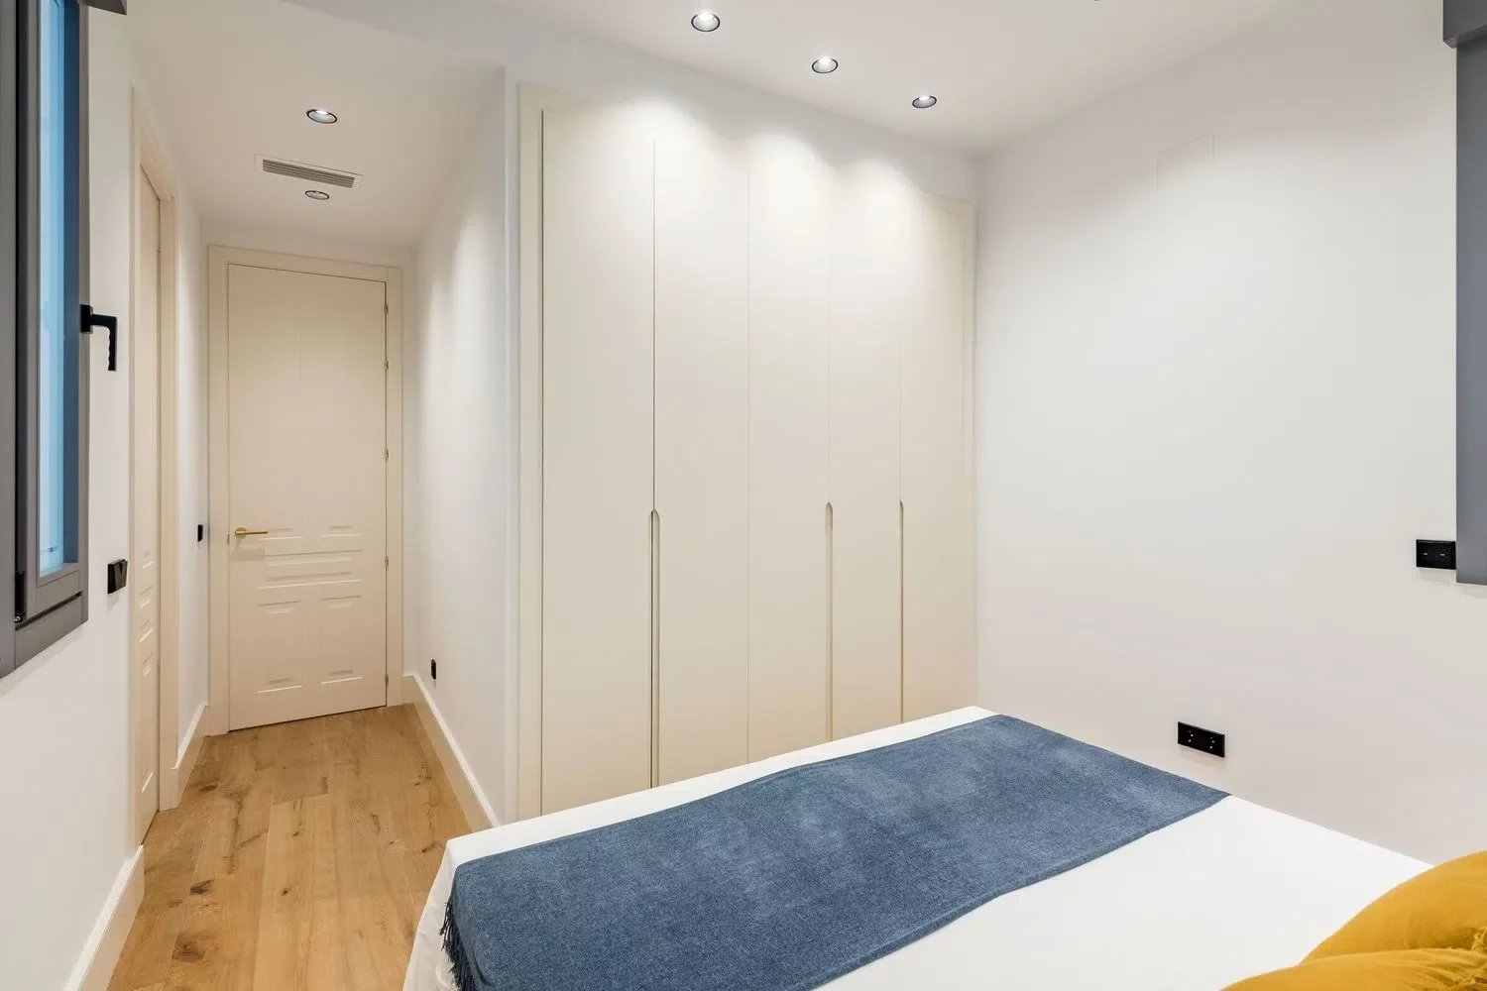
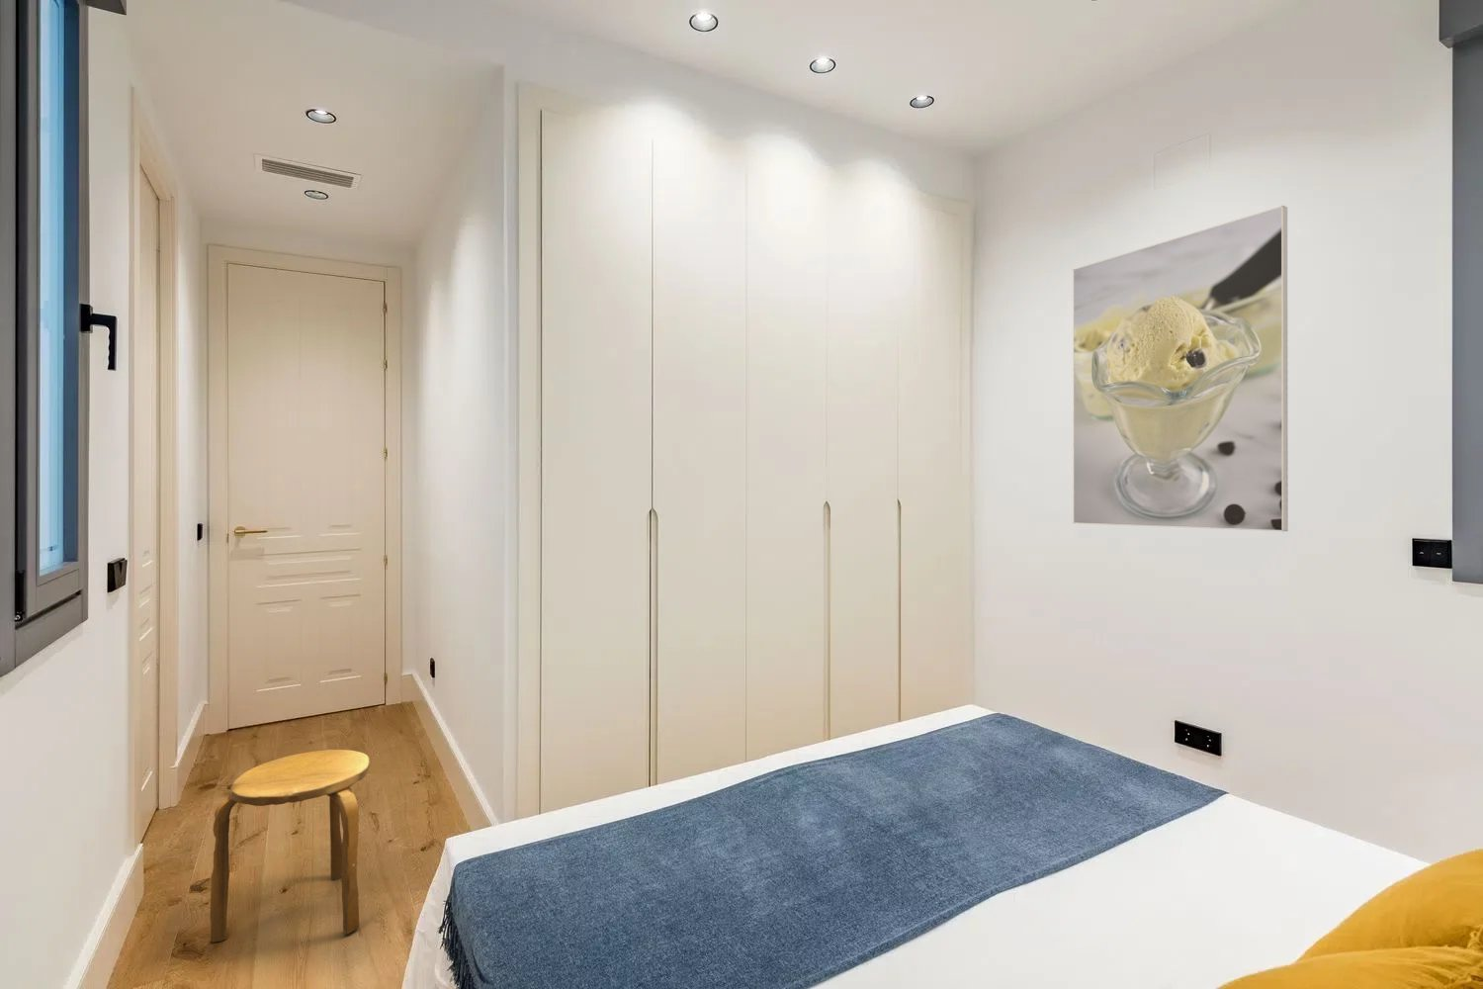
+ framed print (1166, 384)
+ stool (330, 842)
